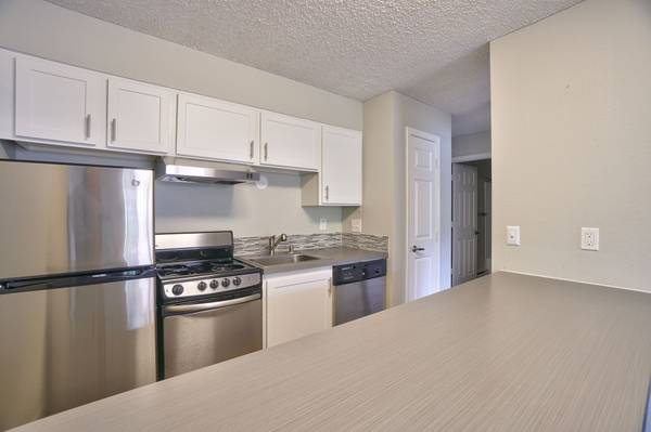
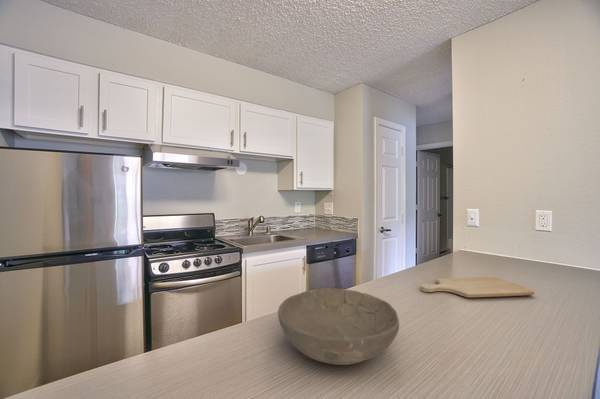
+ chopping board (468, 286)
+ bowl (336, 327)
